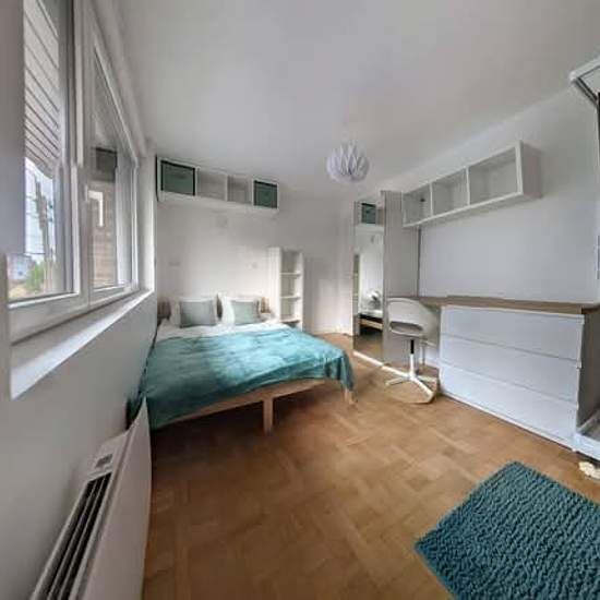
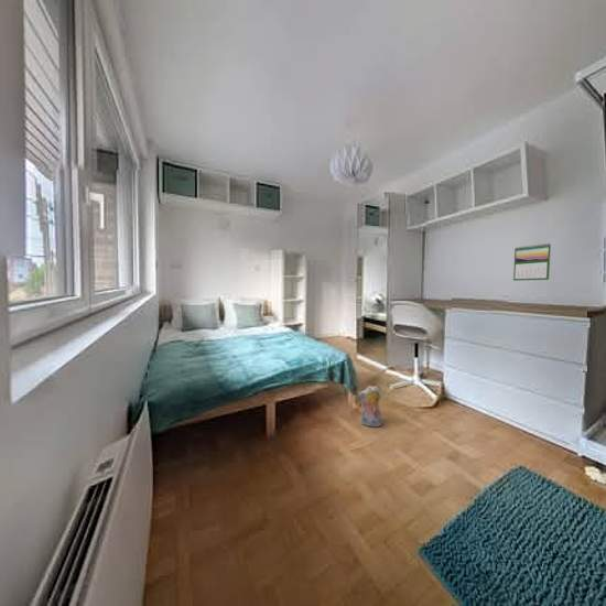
+ calendar (531, 262)
+ plush toy (370, 404)
